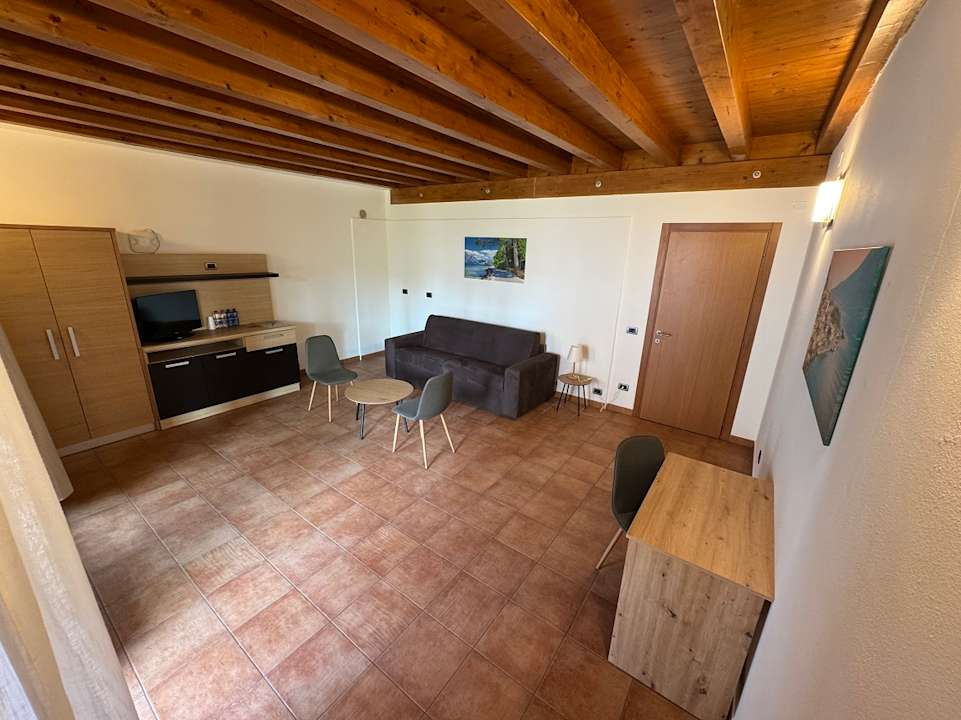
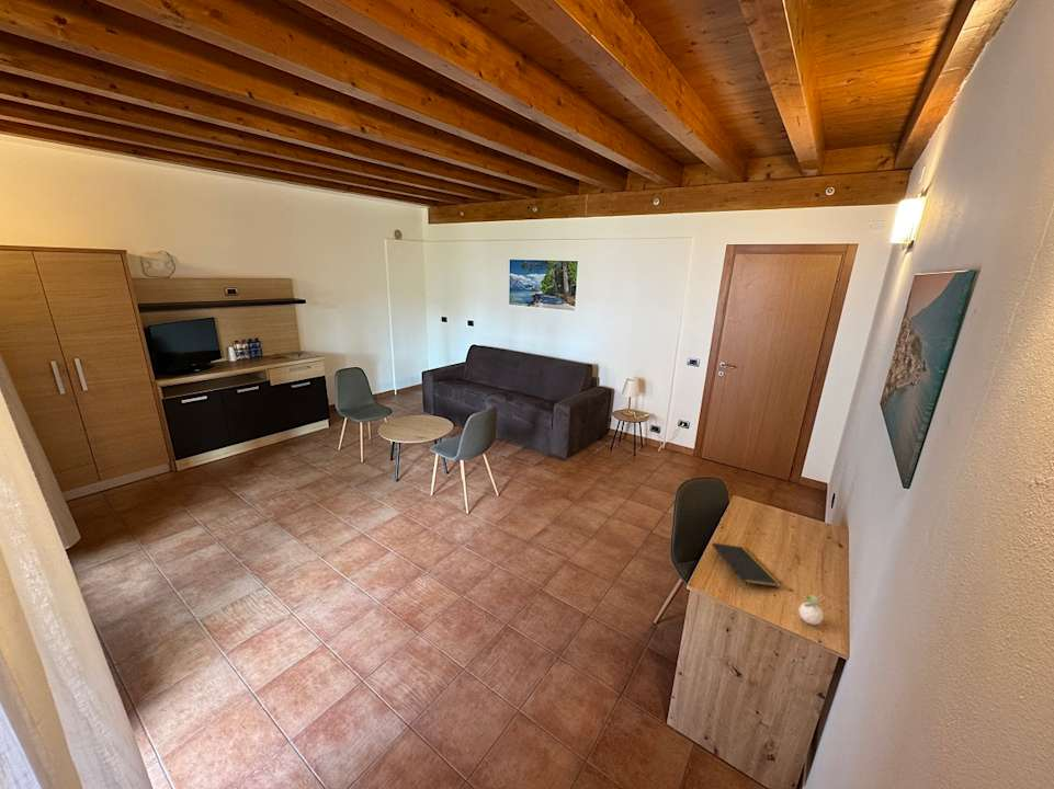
+ notepad (745, 563)
+ flower (813, 607)
